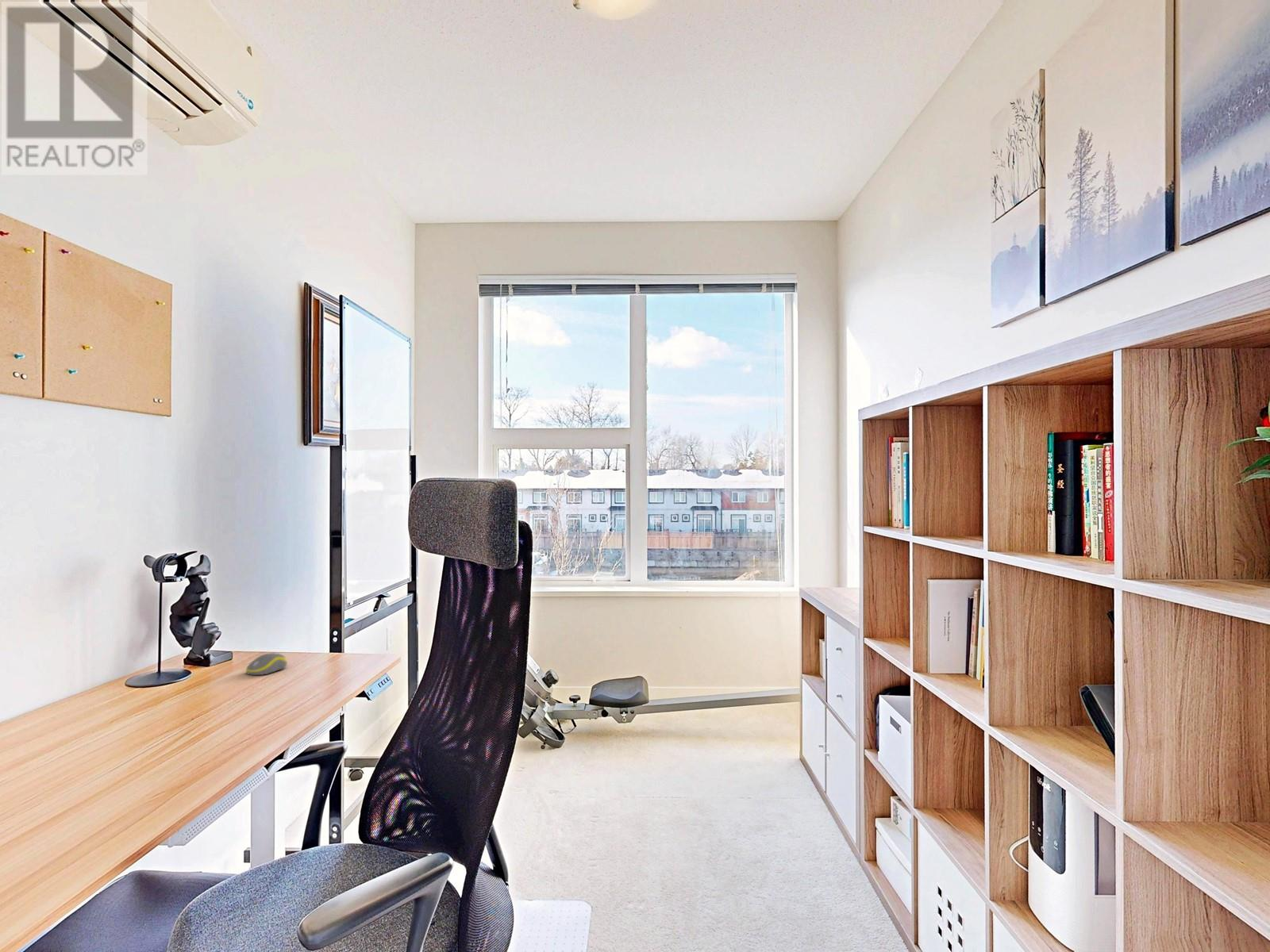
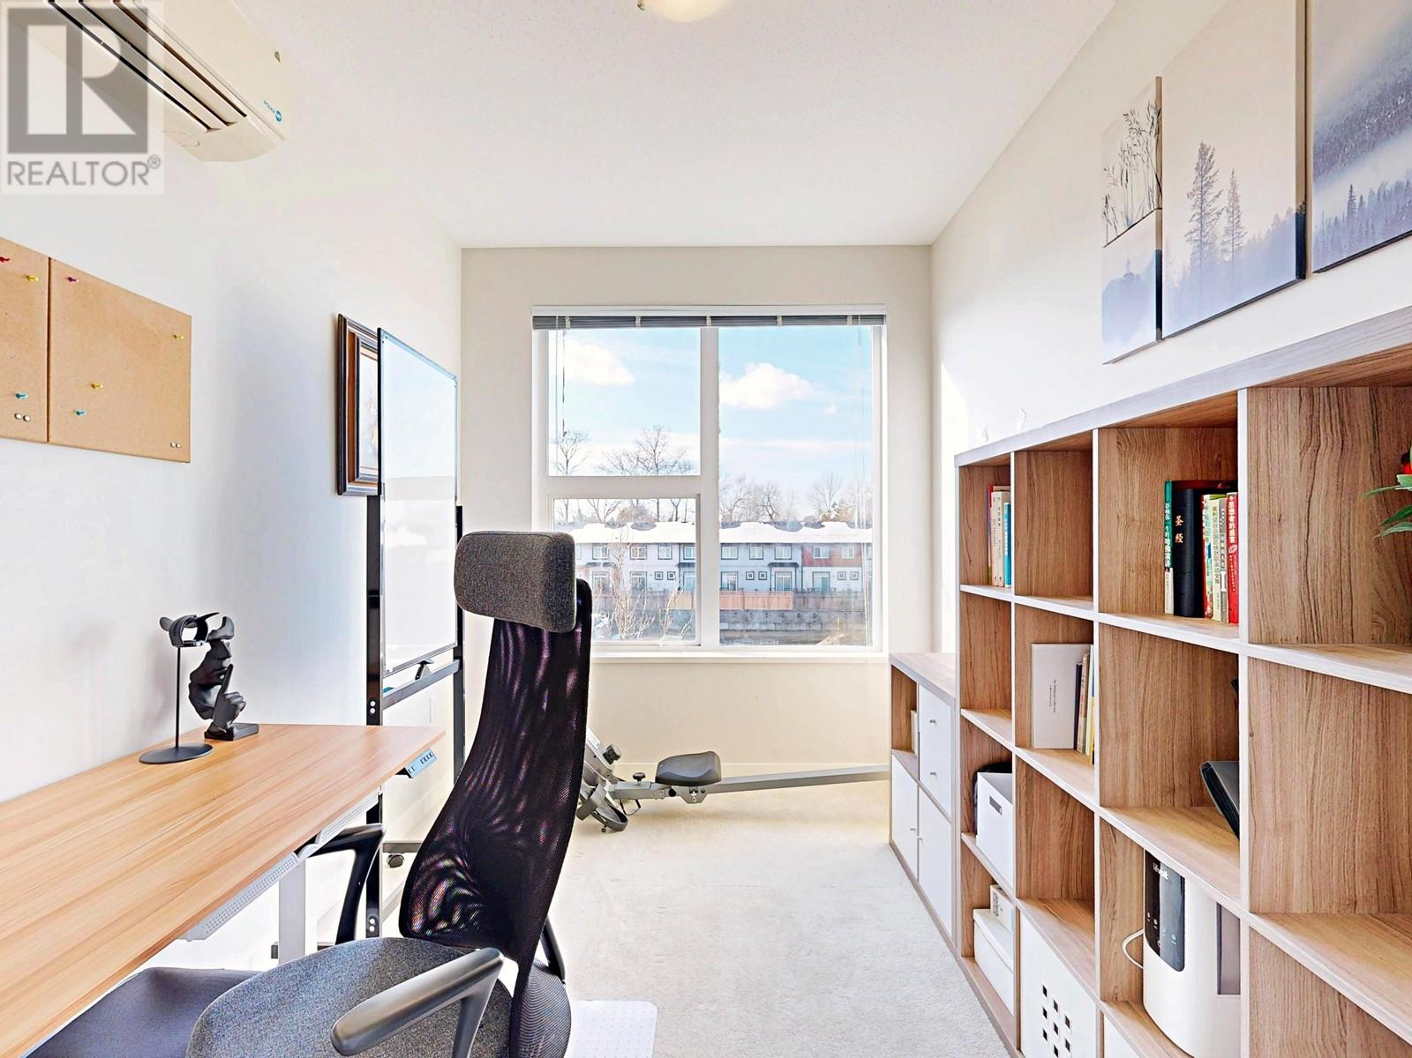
- computer mouse (267, 662)
